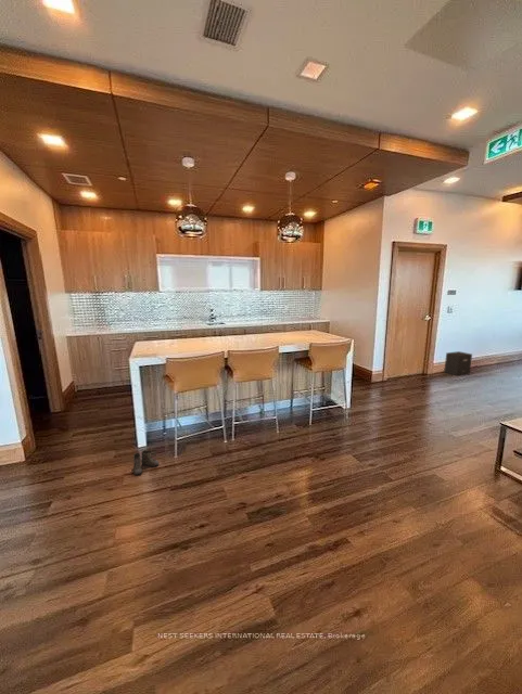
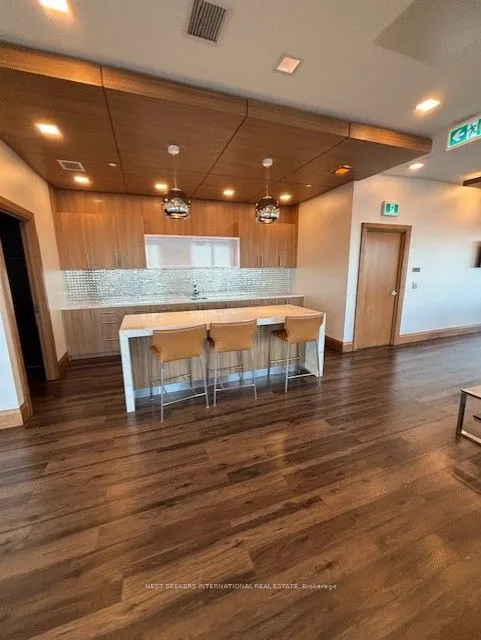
- speaker (458, 363)
- boots (142, 461)
